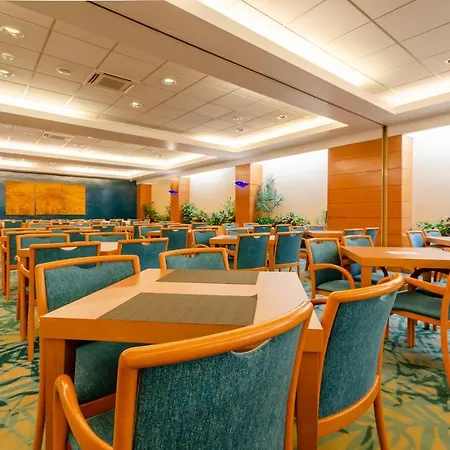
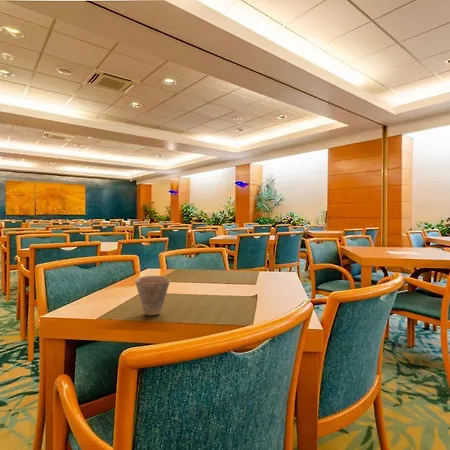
+ cup (152, 296)
